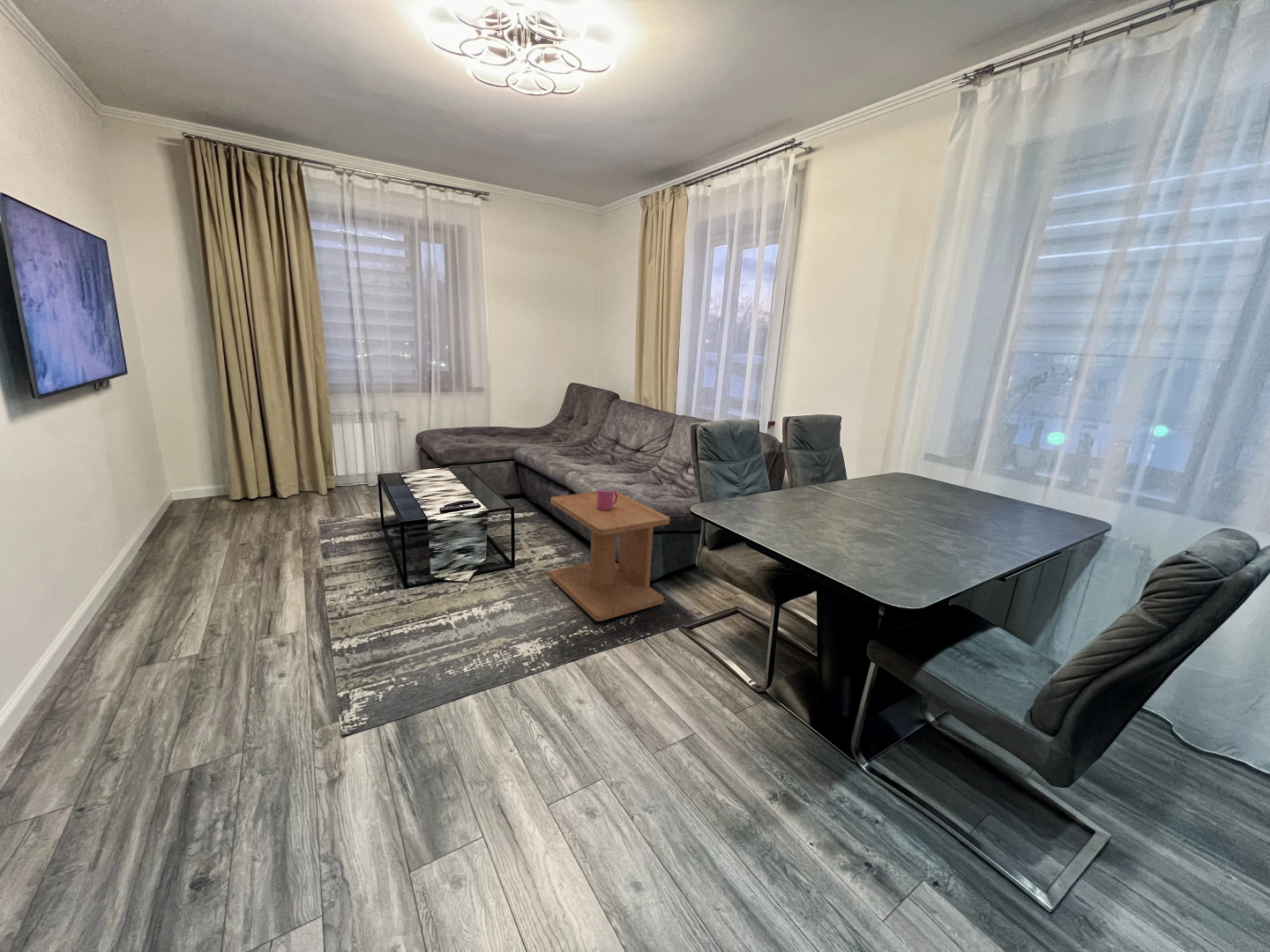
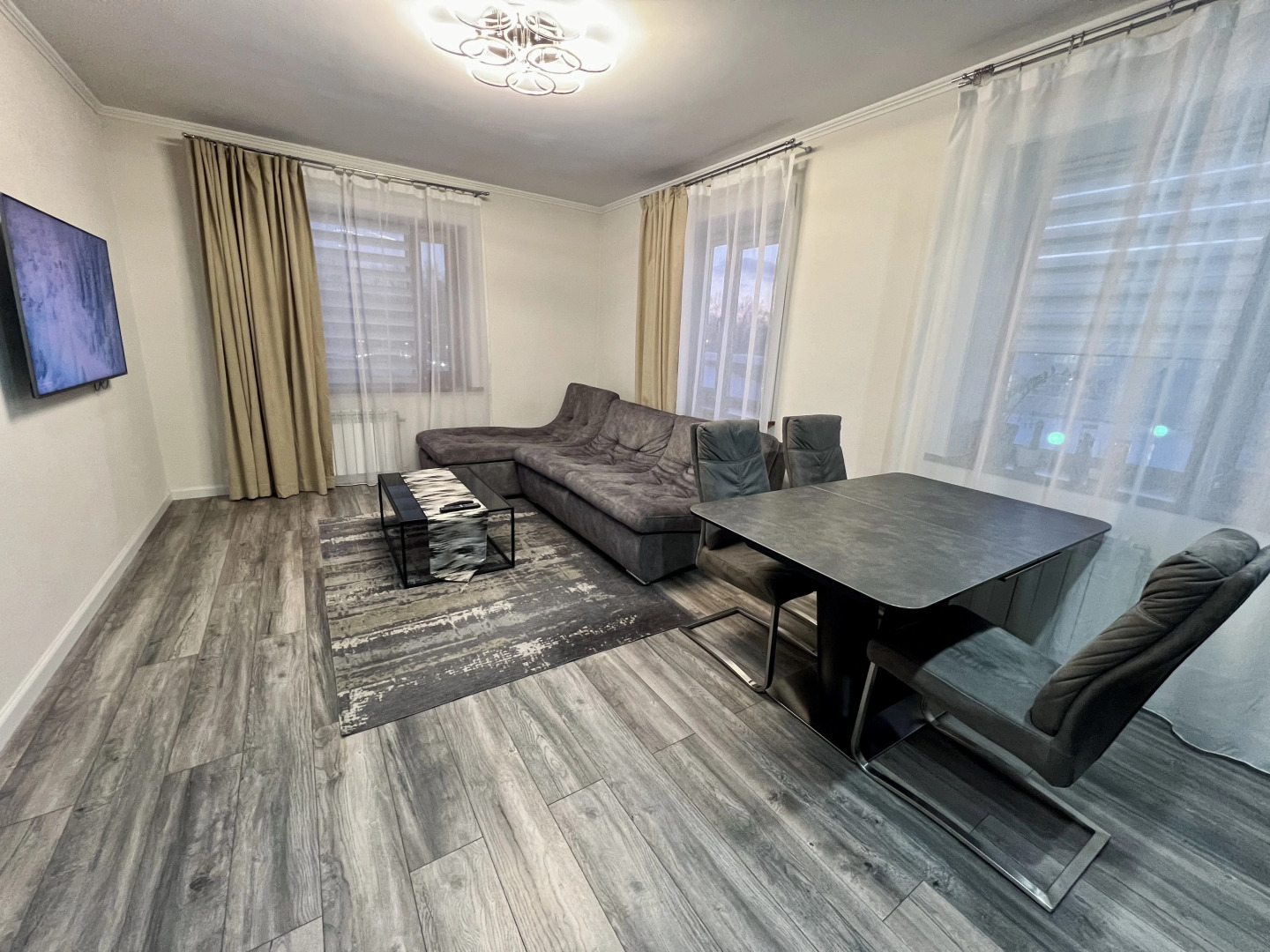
- side table (605, 550)
- mug (608, 497)
